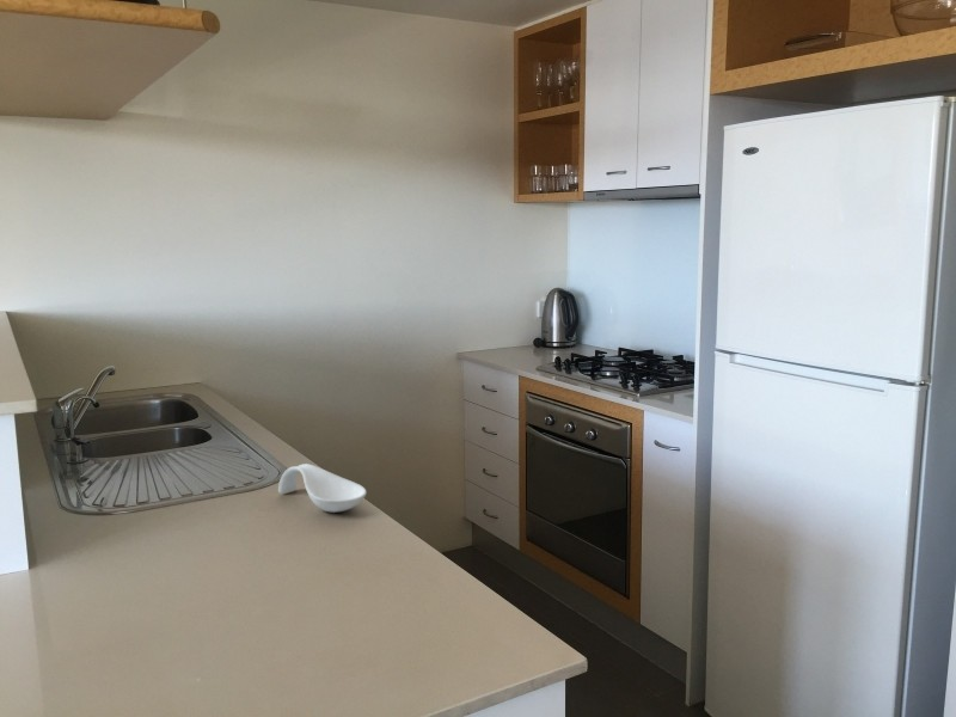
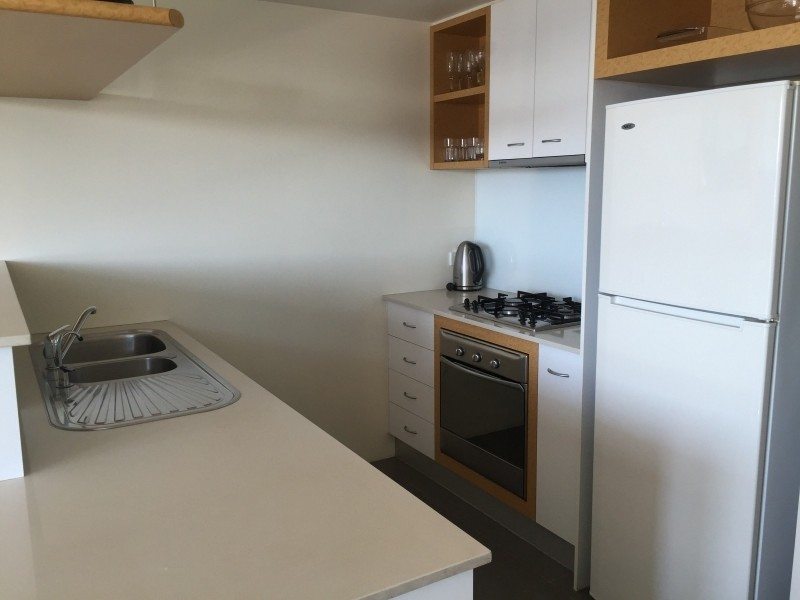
- spoon rest (318, 486)
